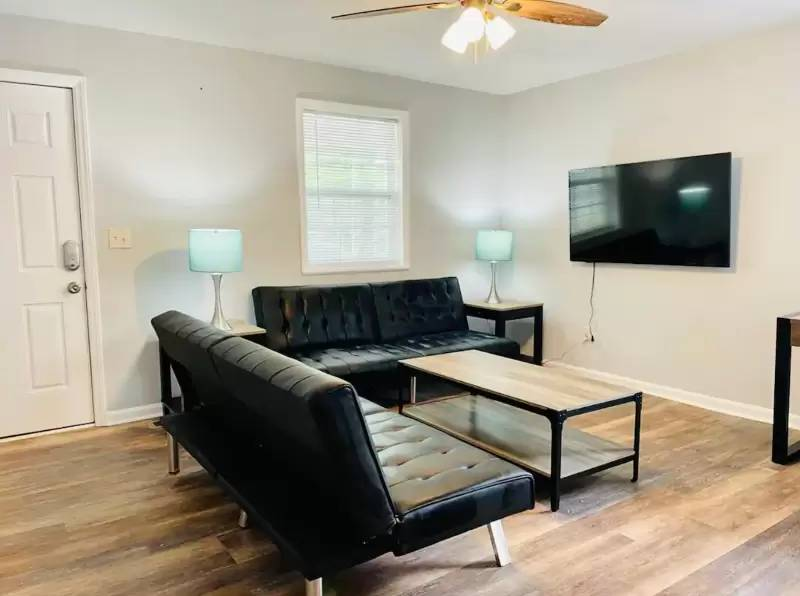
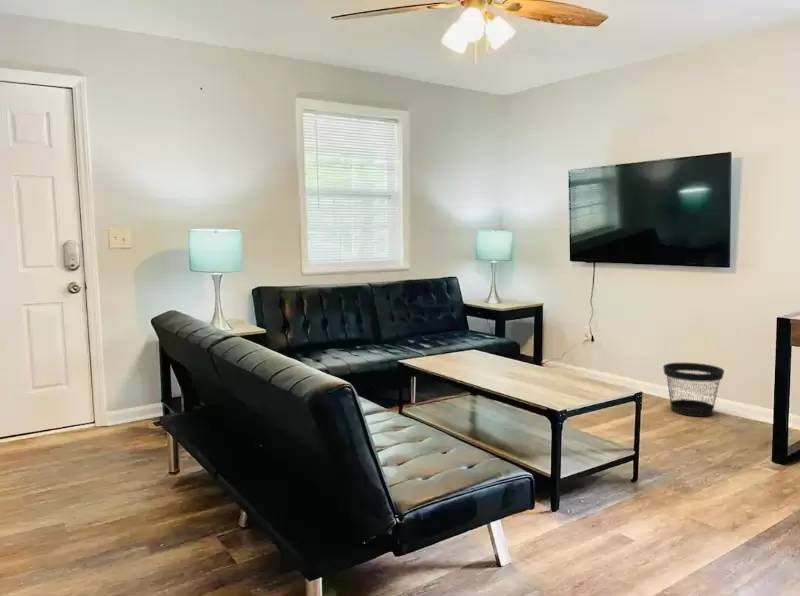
+ wastebasket (693, 389)
